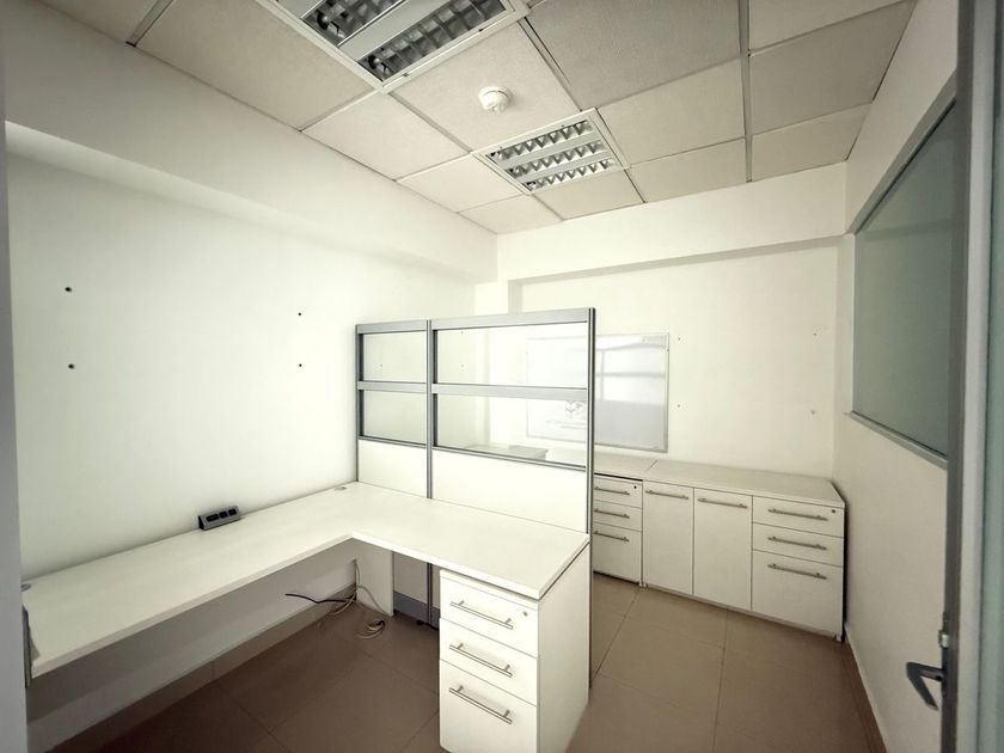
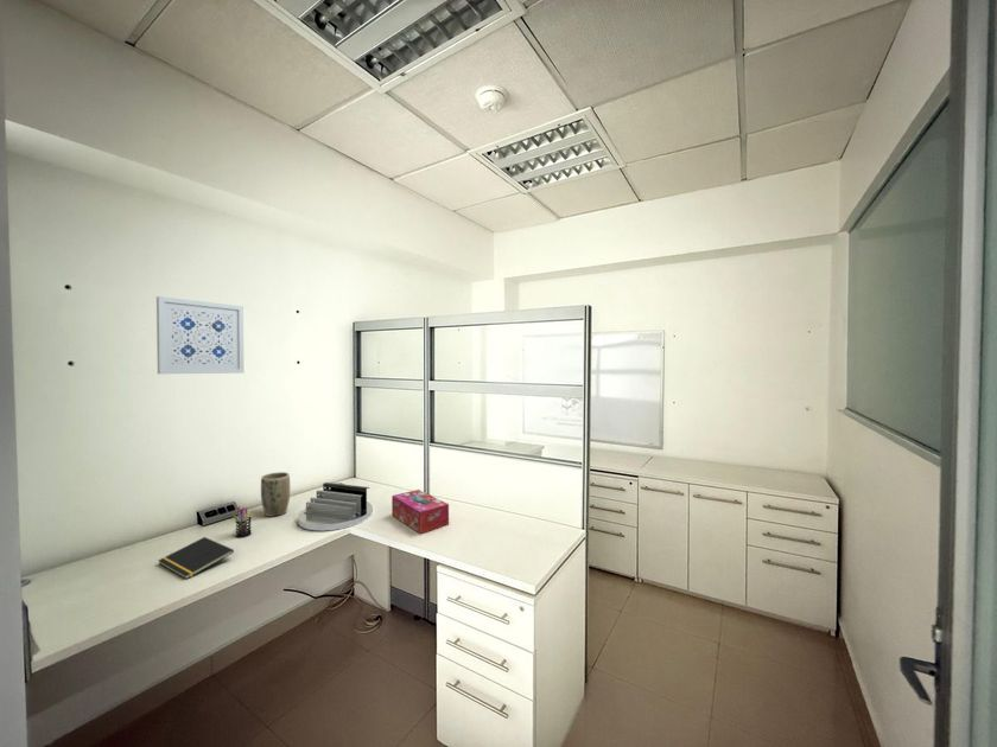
+ notepad (196, 556)
+ desk organizer (336, 503)
+ wall art (203, 337)
+ plant pot (275, 493)
+ pen holder (241, 522)
+ tissue box (419, 509)
